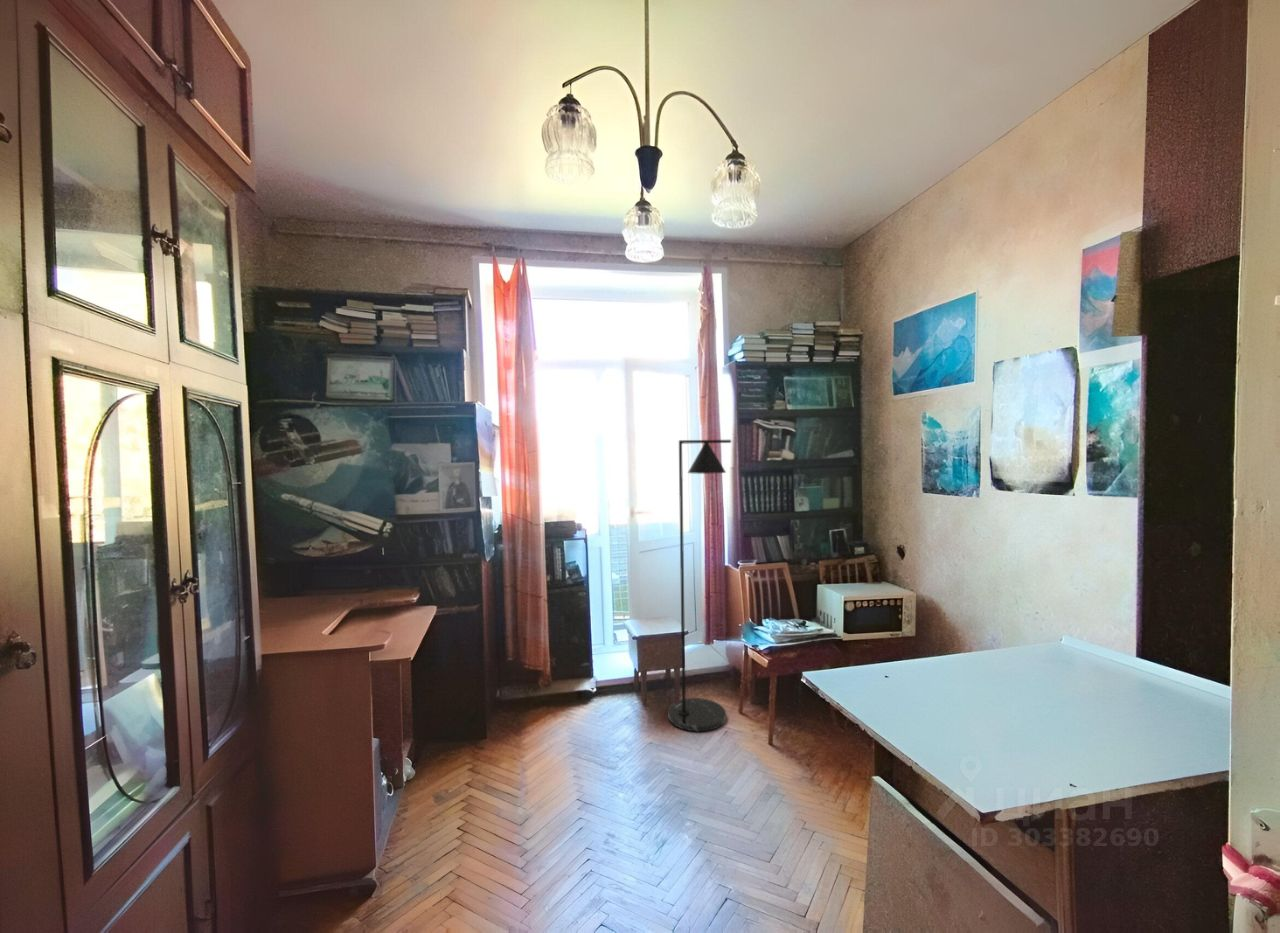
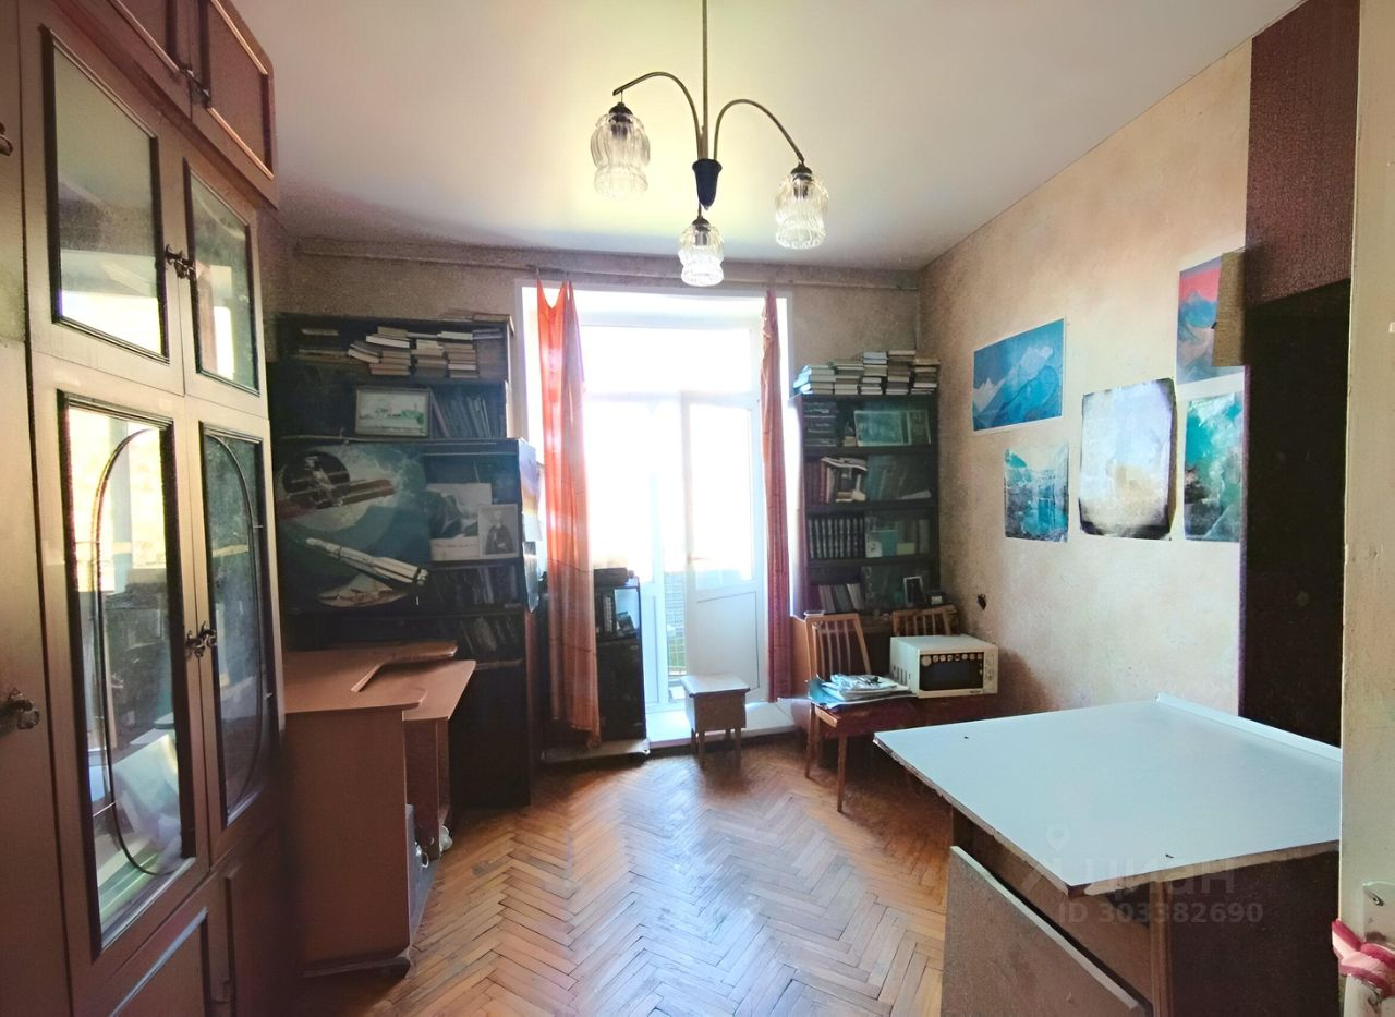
- floor lamp (683, 579)
